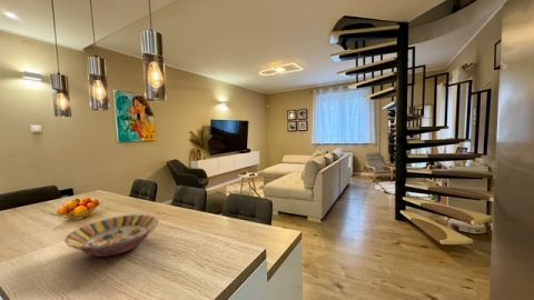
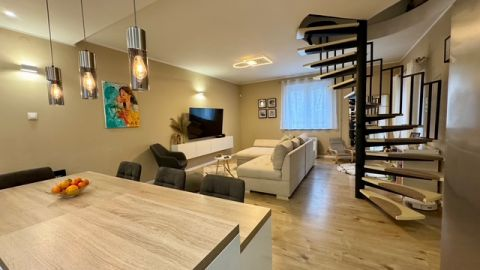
- serving bowl (116, 237)
